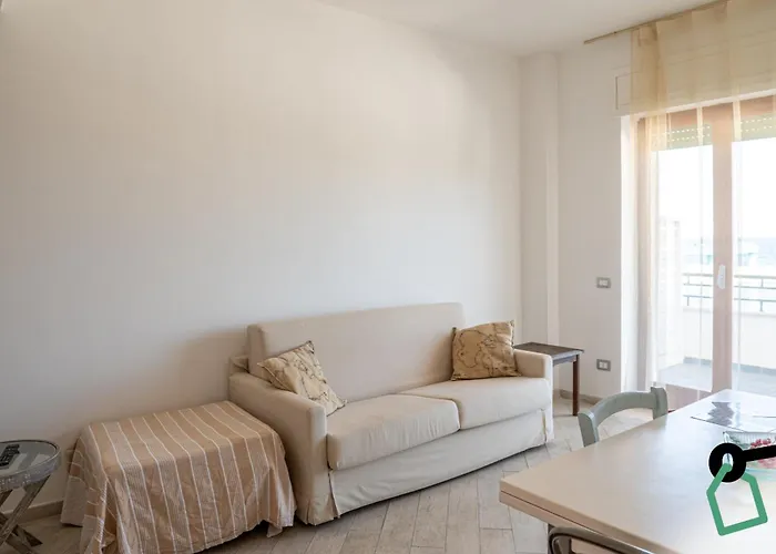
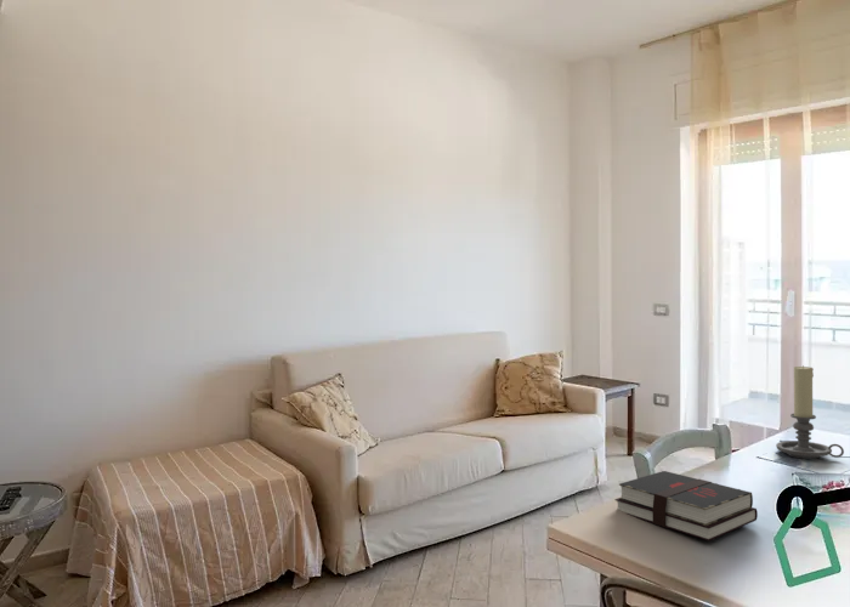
+ hardback book (684, 501)
+ candle holder (809, 410)
